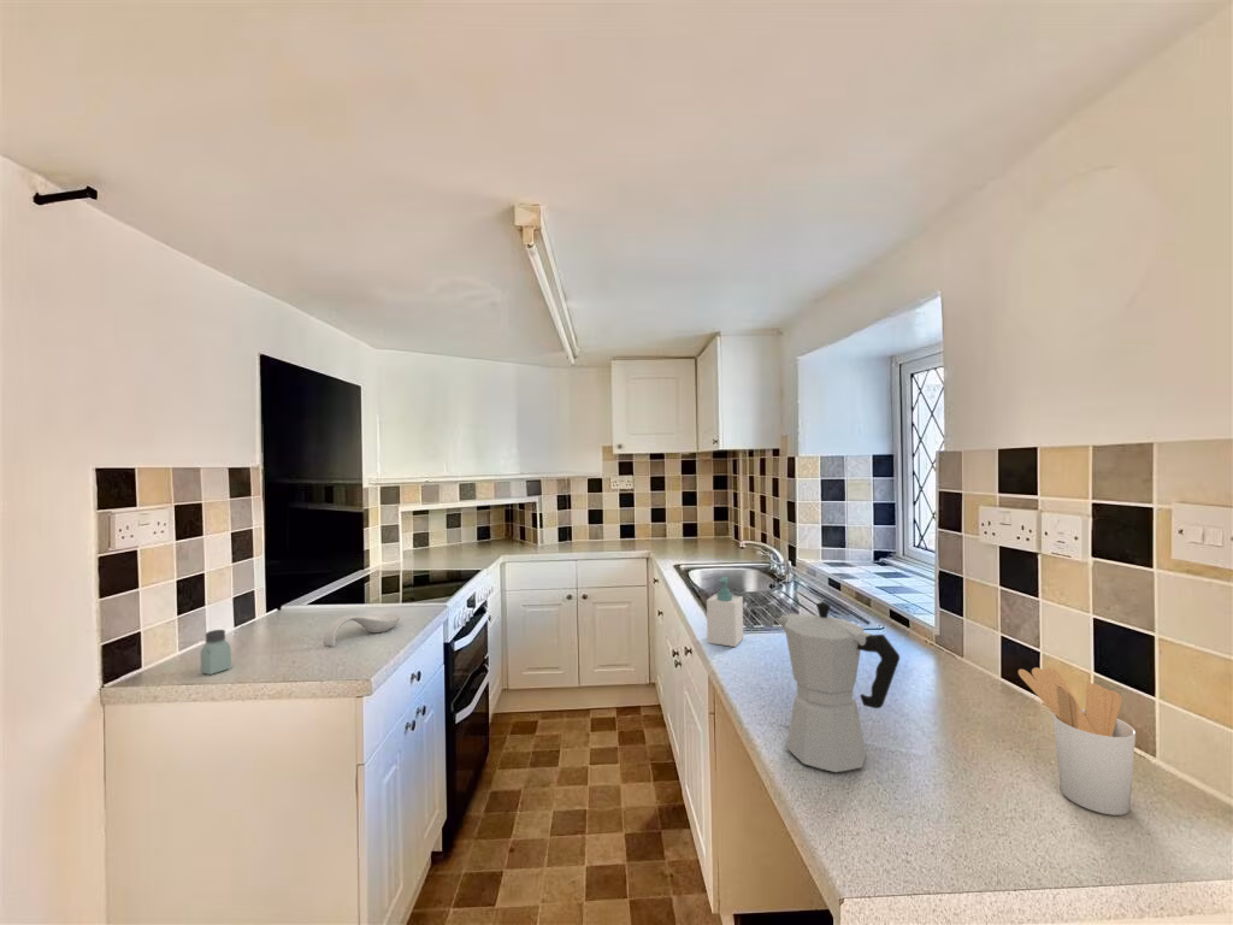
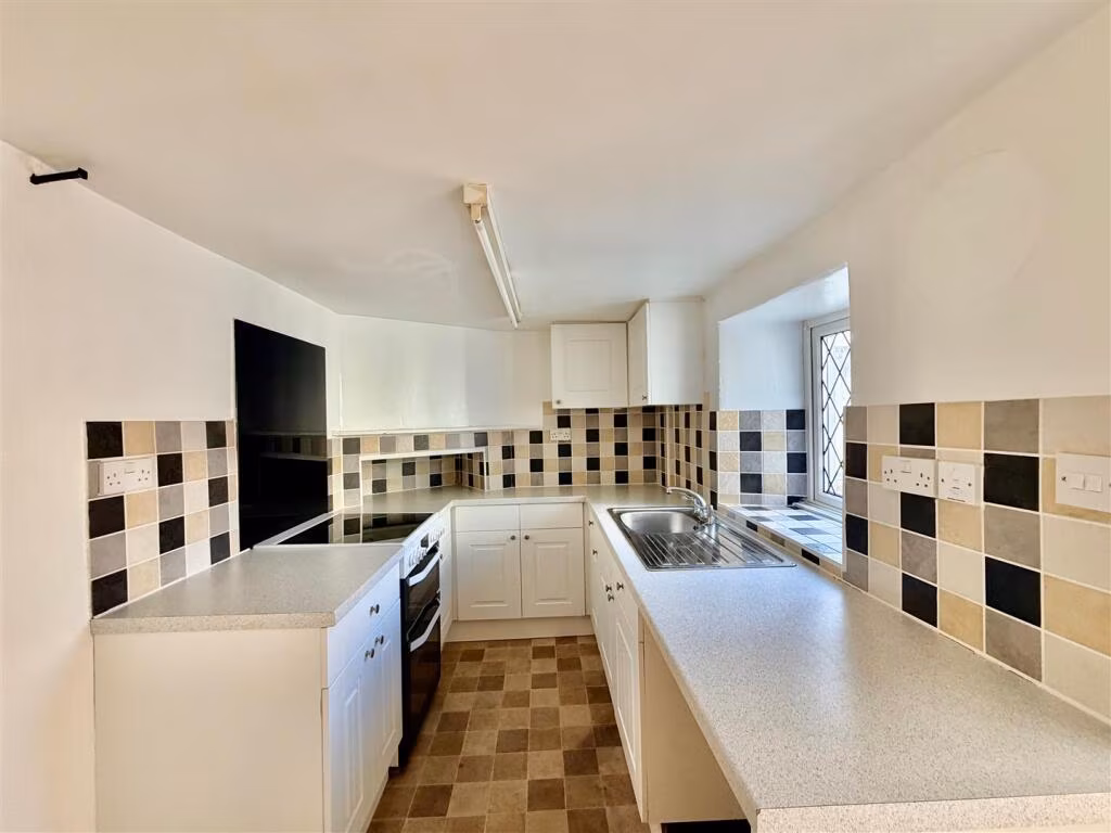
- saltshaker (216, 650)
- spoon rest (364, 623)
- utensil holder (1074, 732)
- moka pot (832, 679)
- soap bottle (725, 608)
